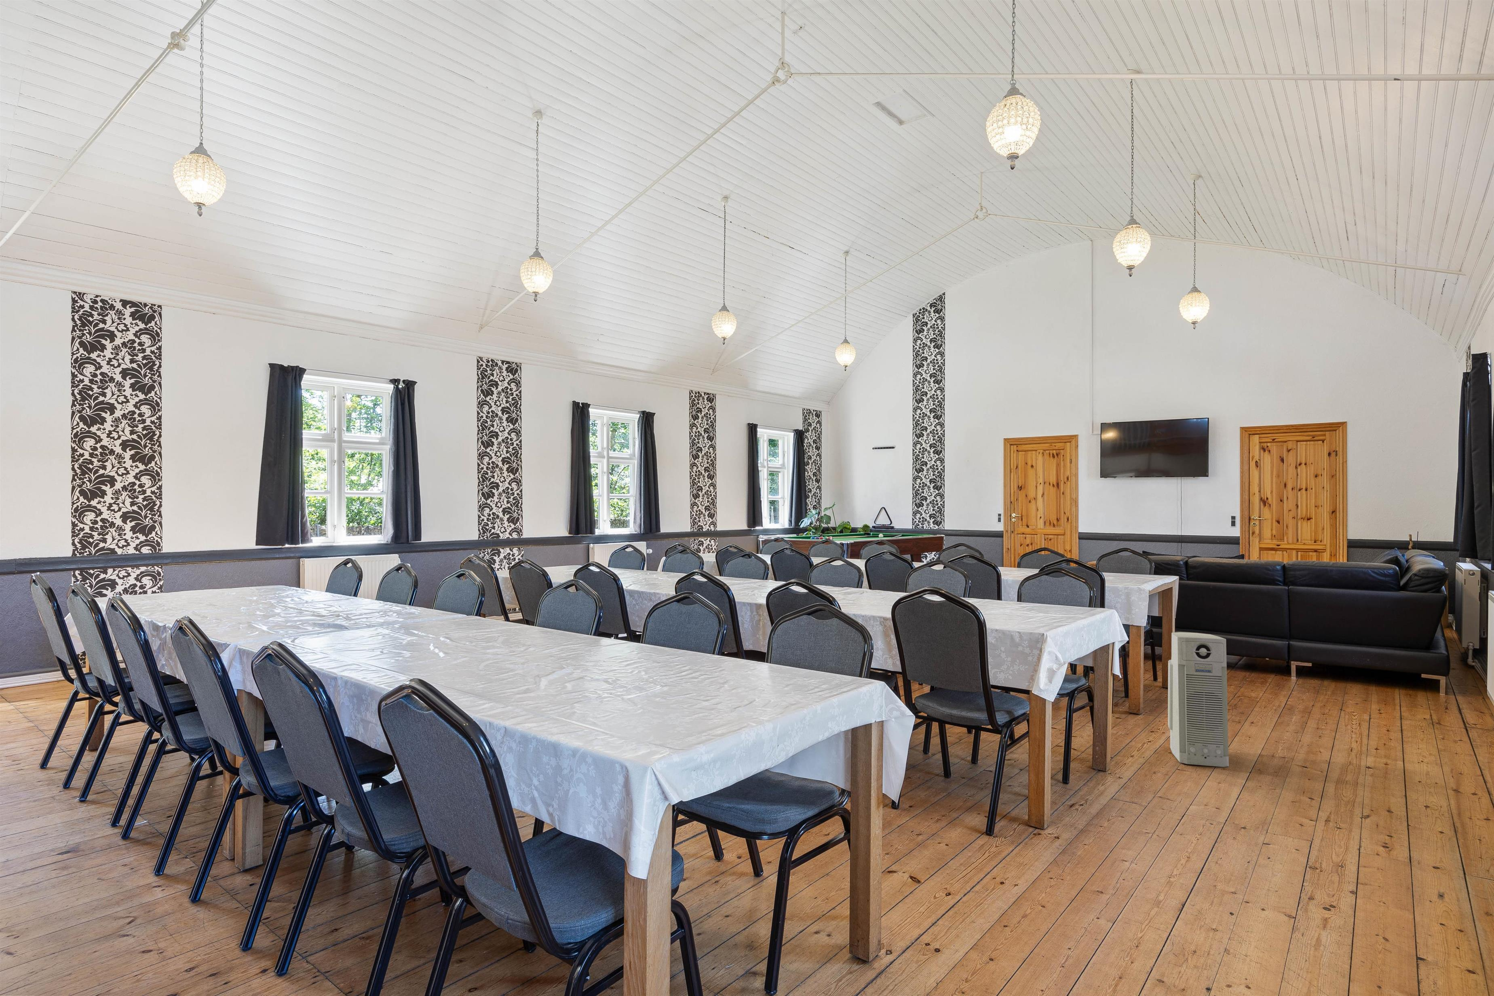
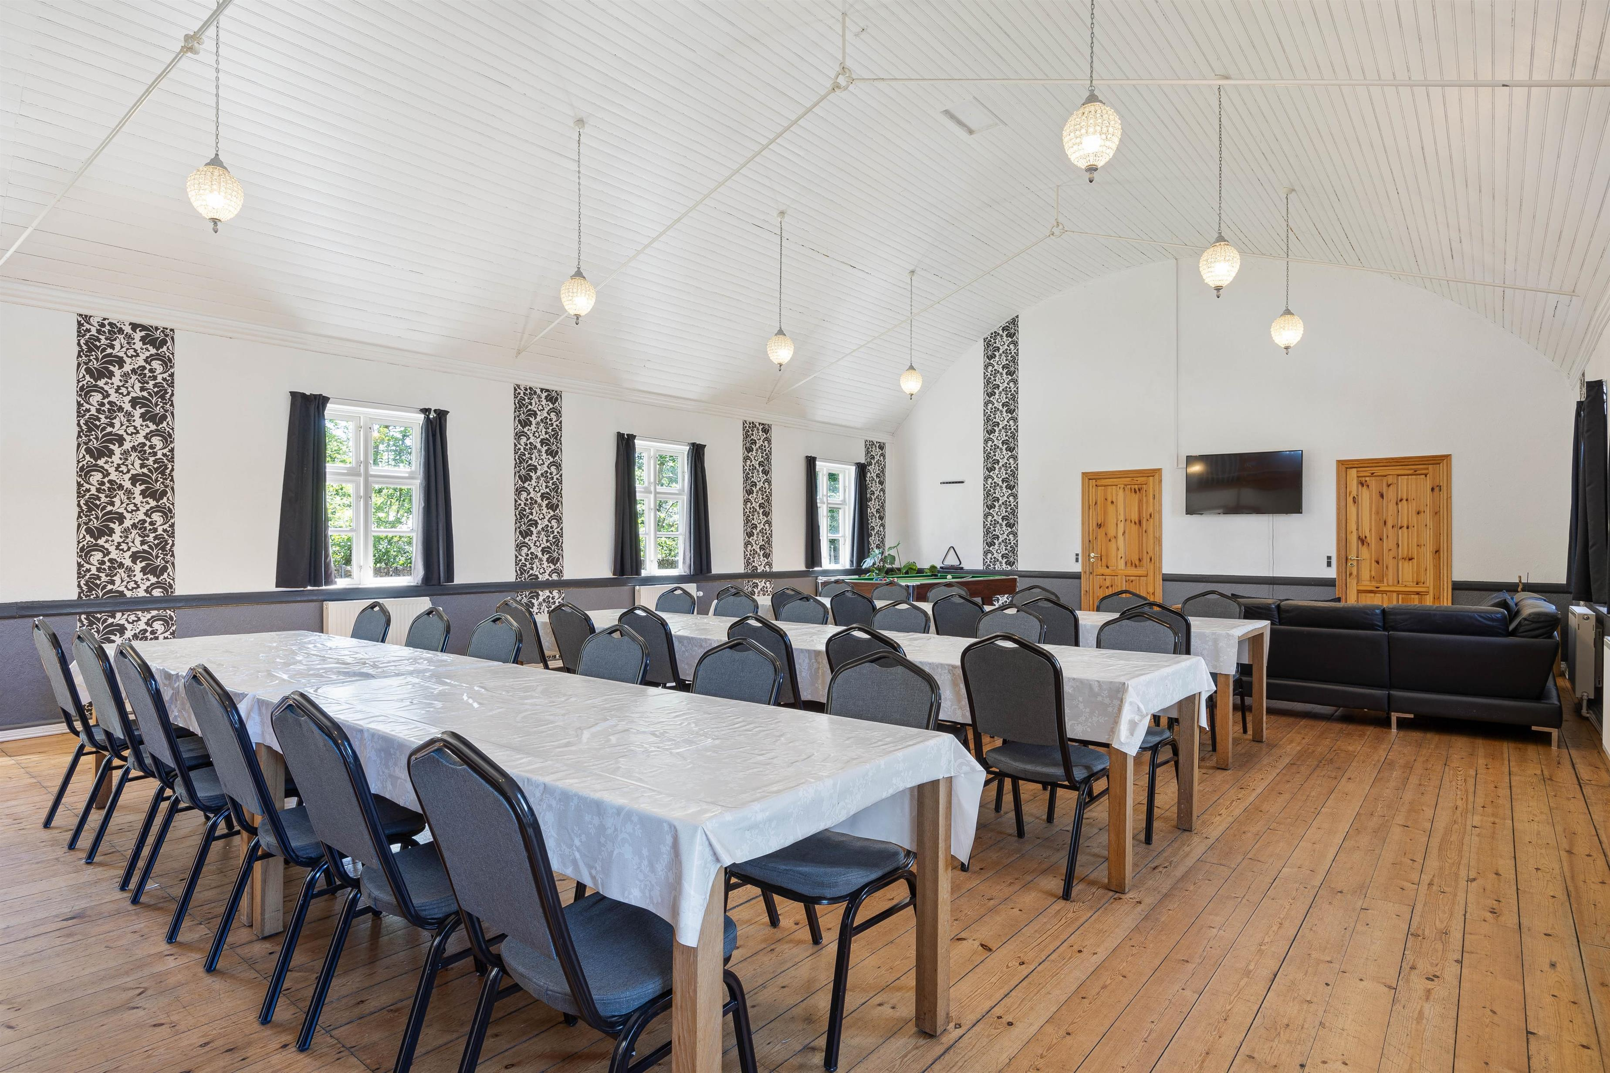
- air purifier (1196, 695)
